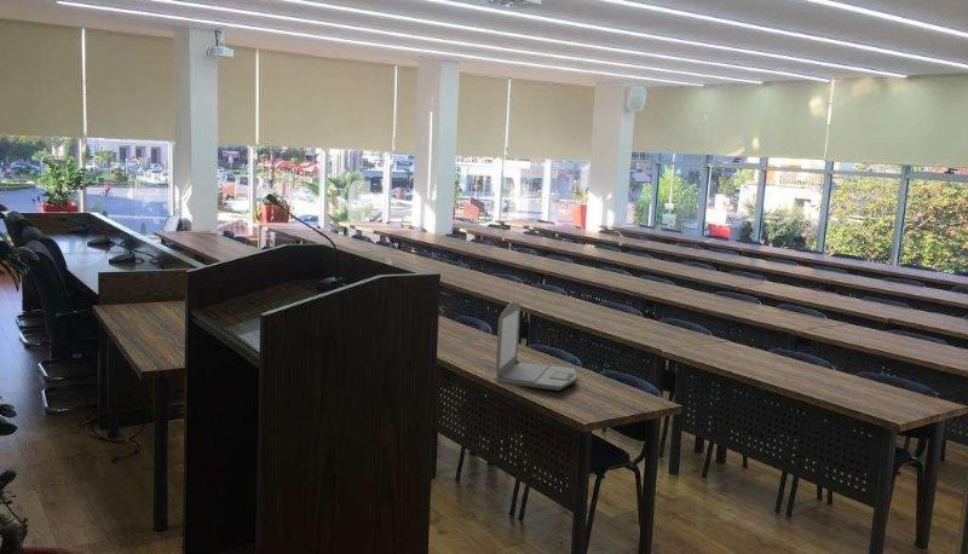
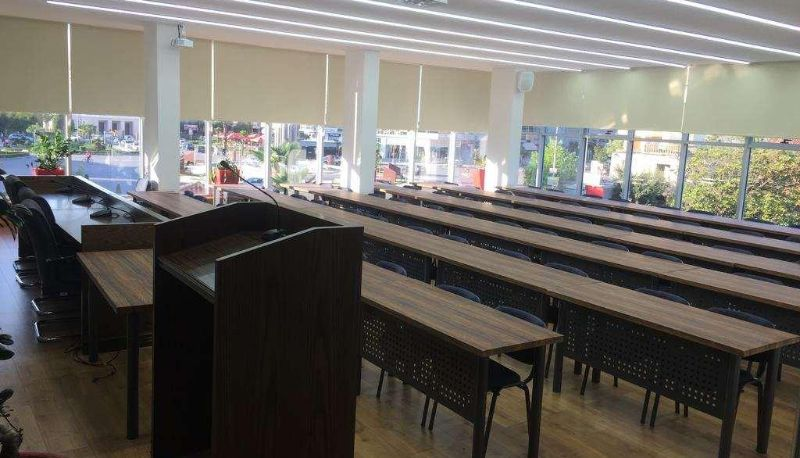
- laptop (541, 364)
